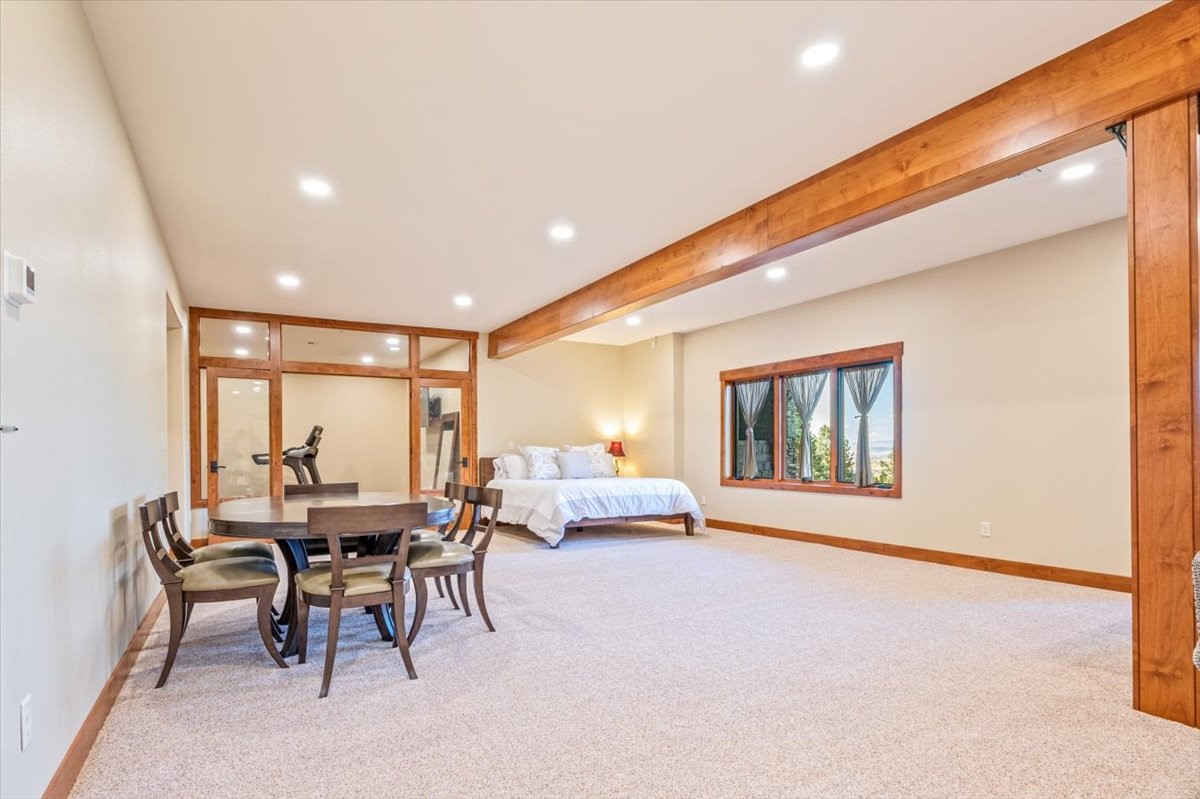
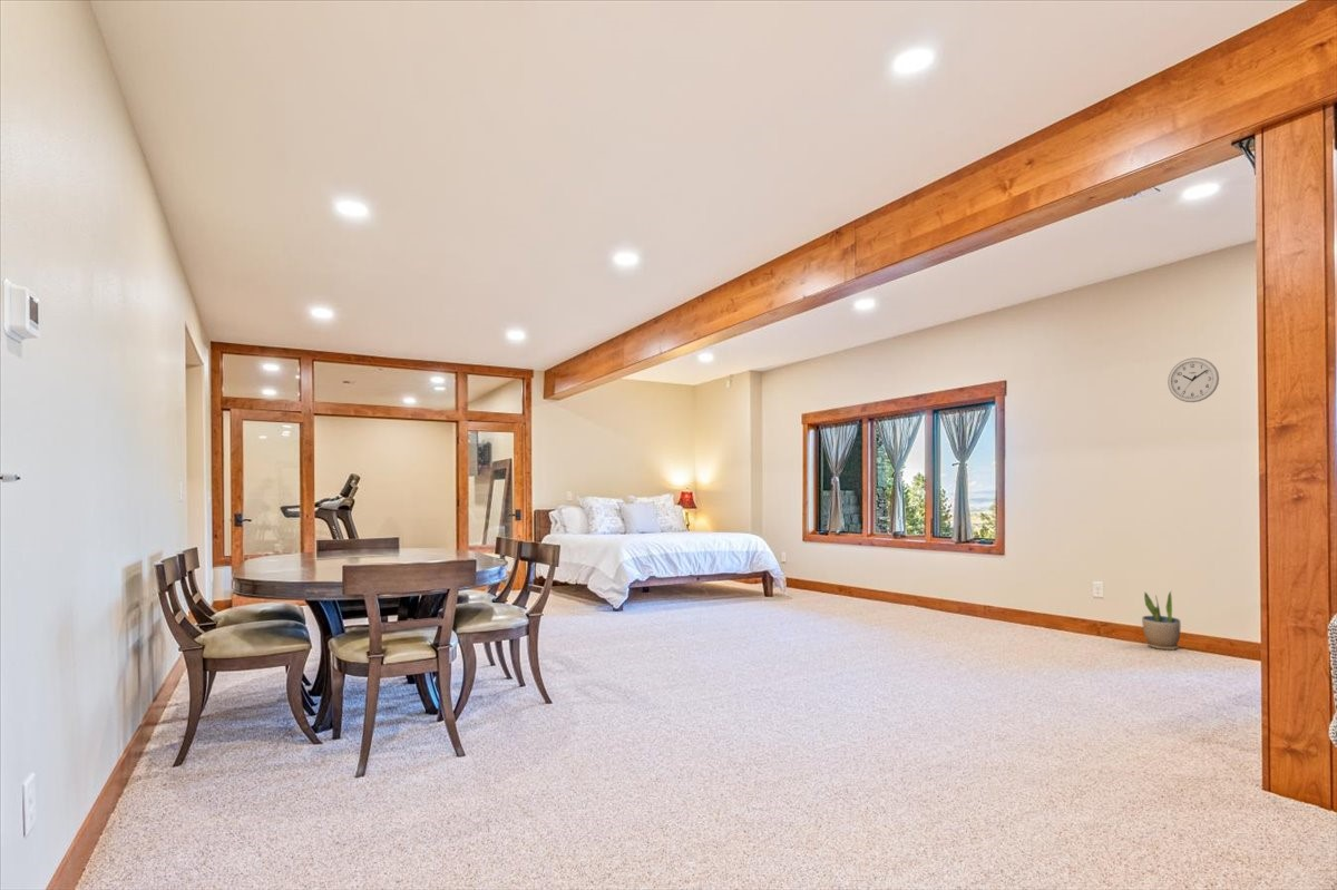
+ wall clock (1192, 380)
+ potted plant (1161, 617)
